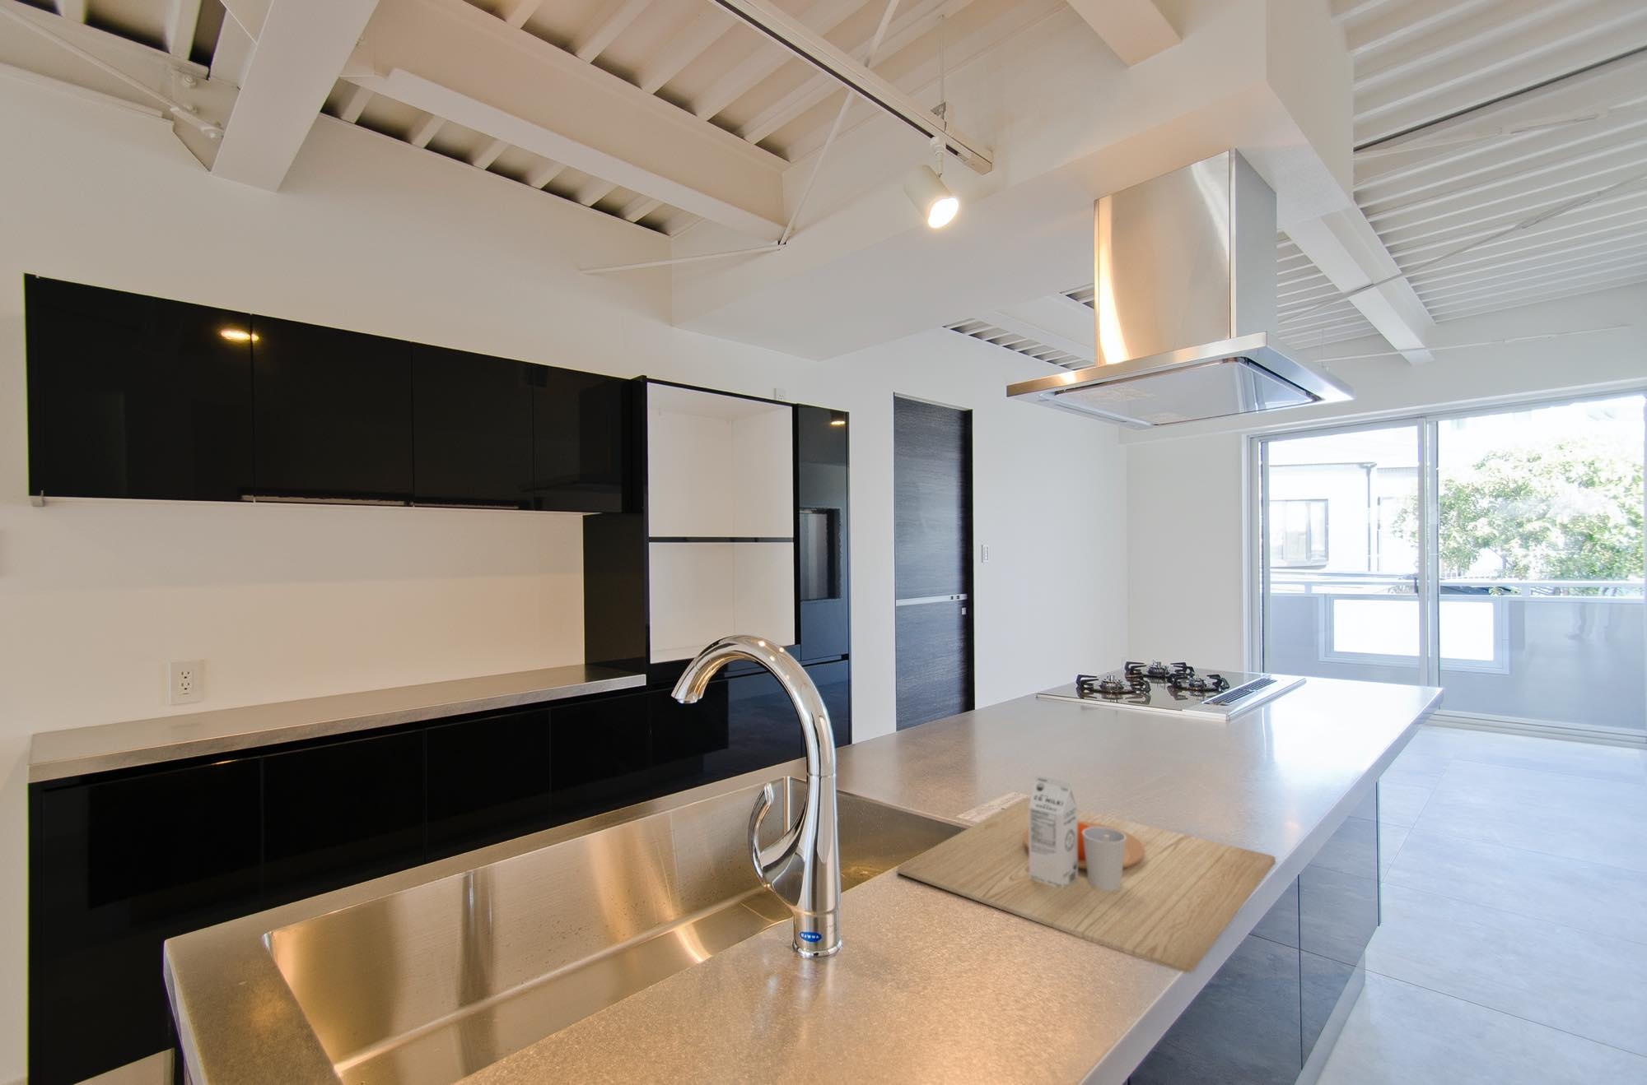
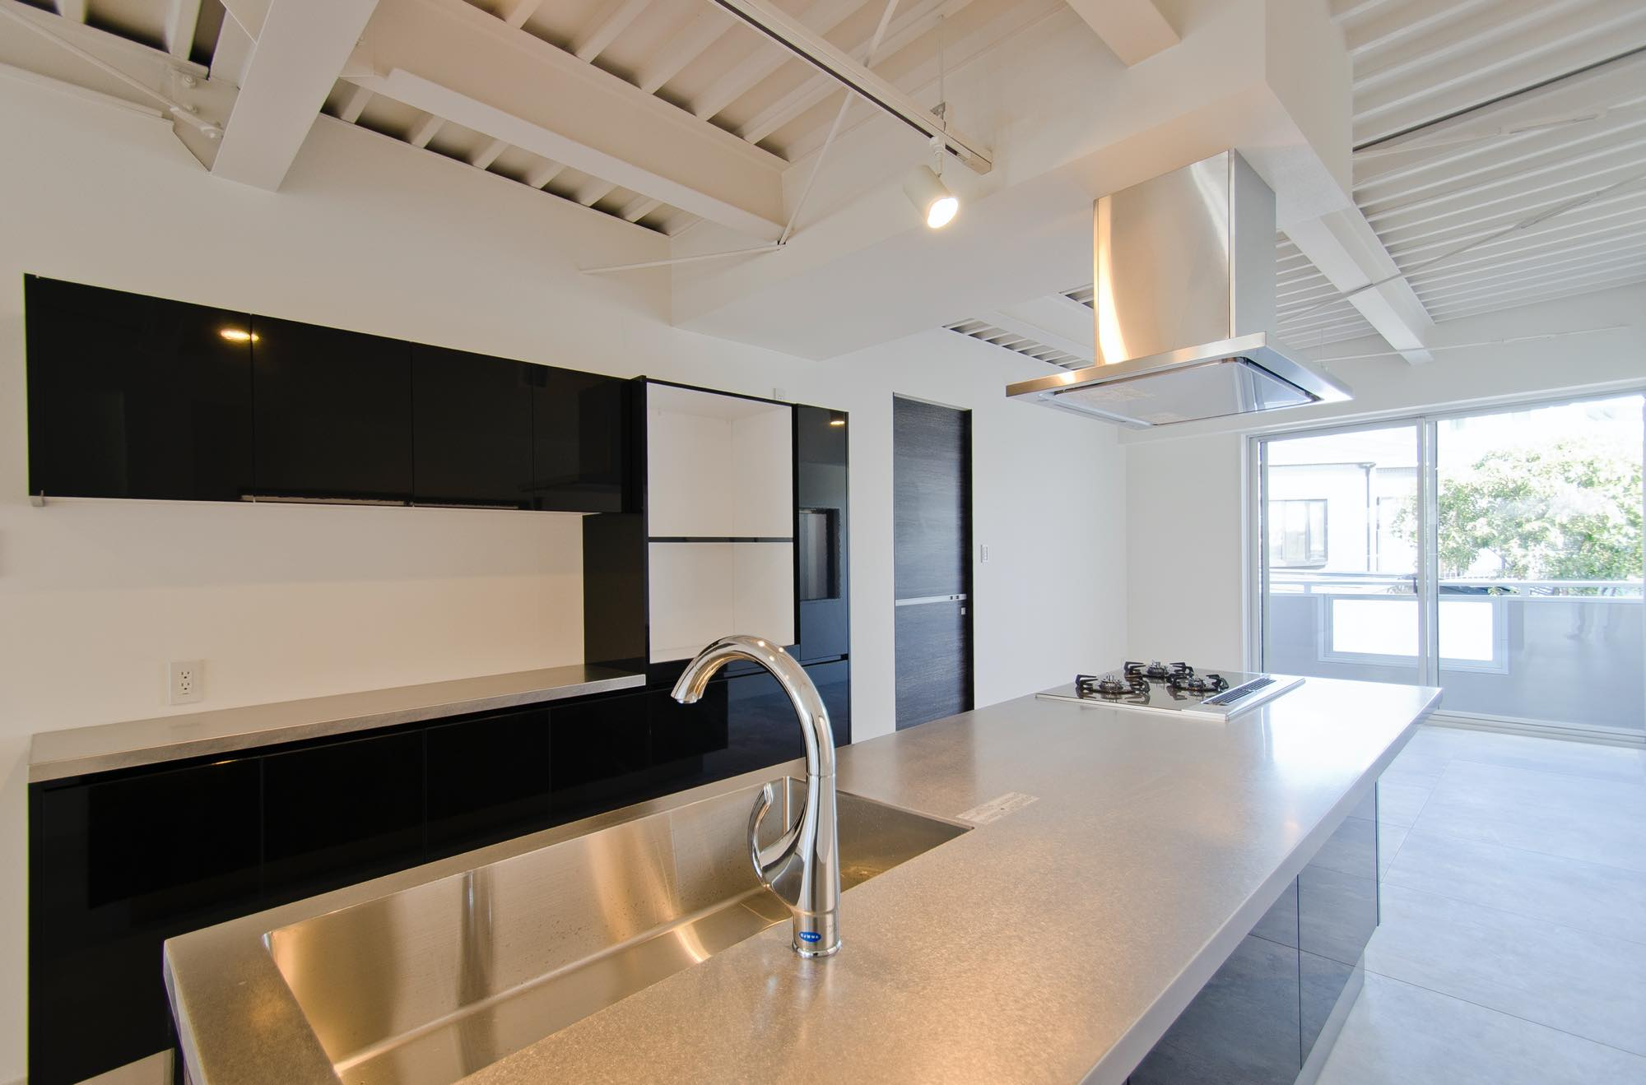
- cutting board (1088, 816)
